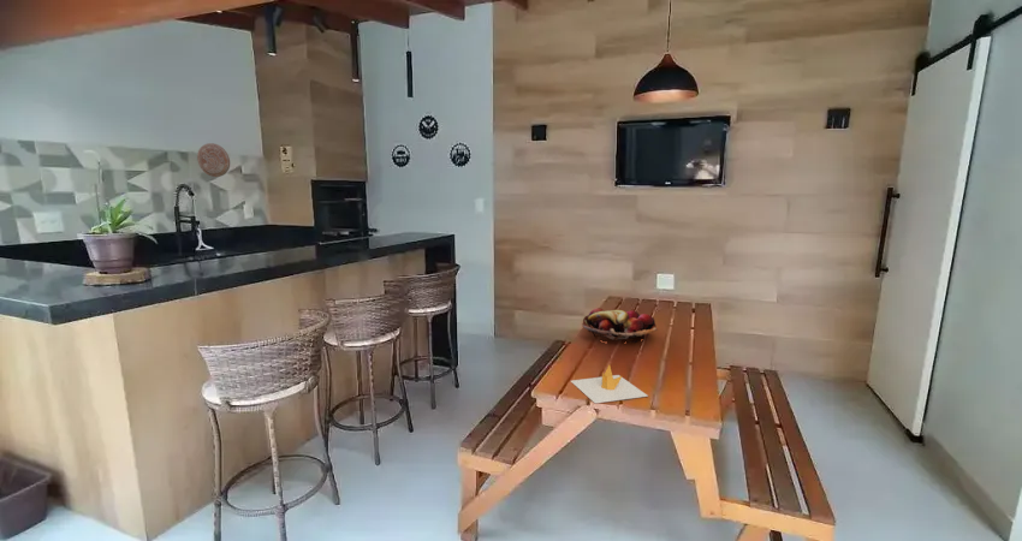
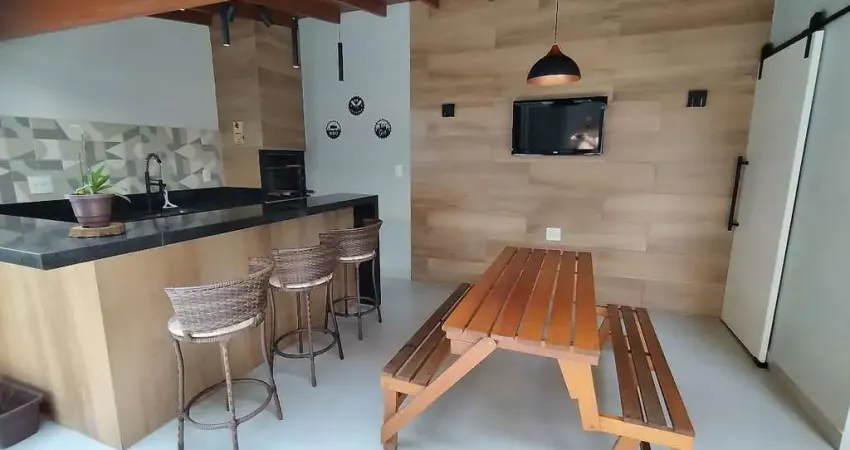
- decorative plate (213, 160)
- fruit basket (619, 323)
- napkin holder (607, 377)
